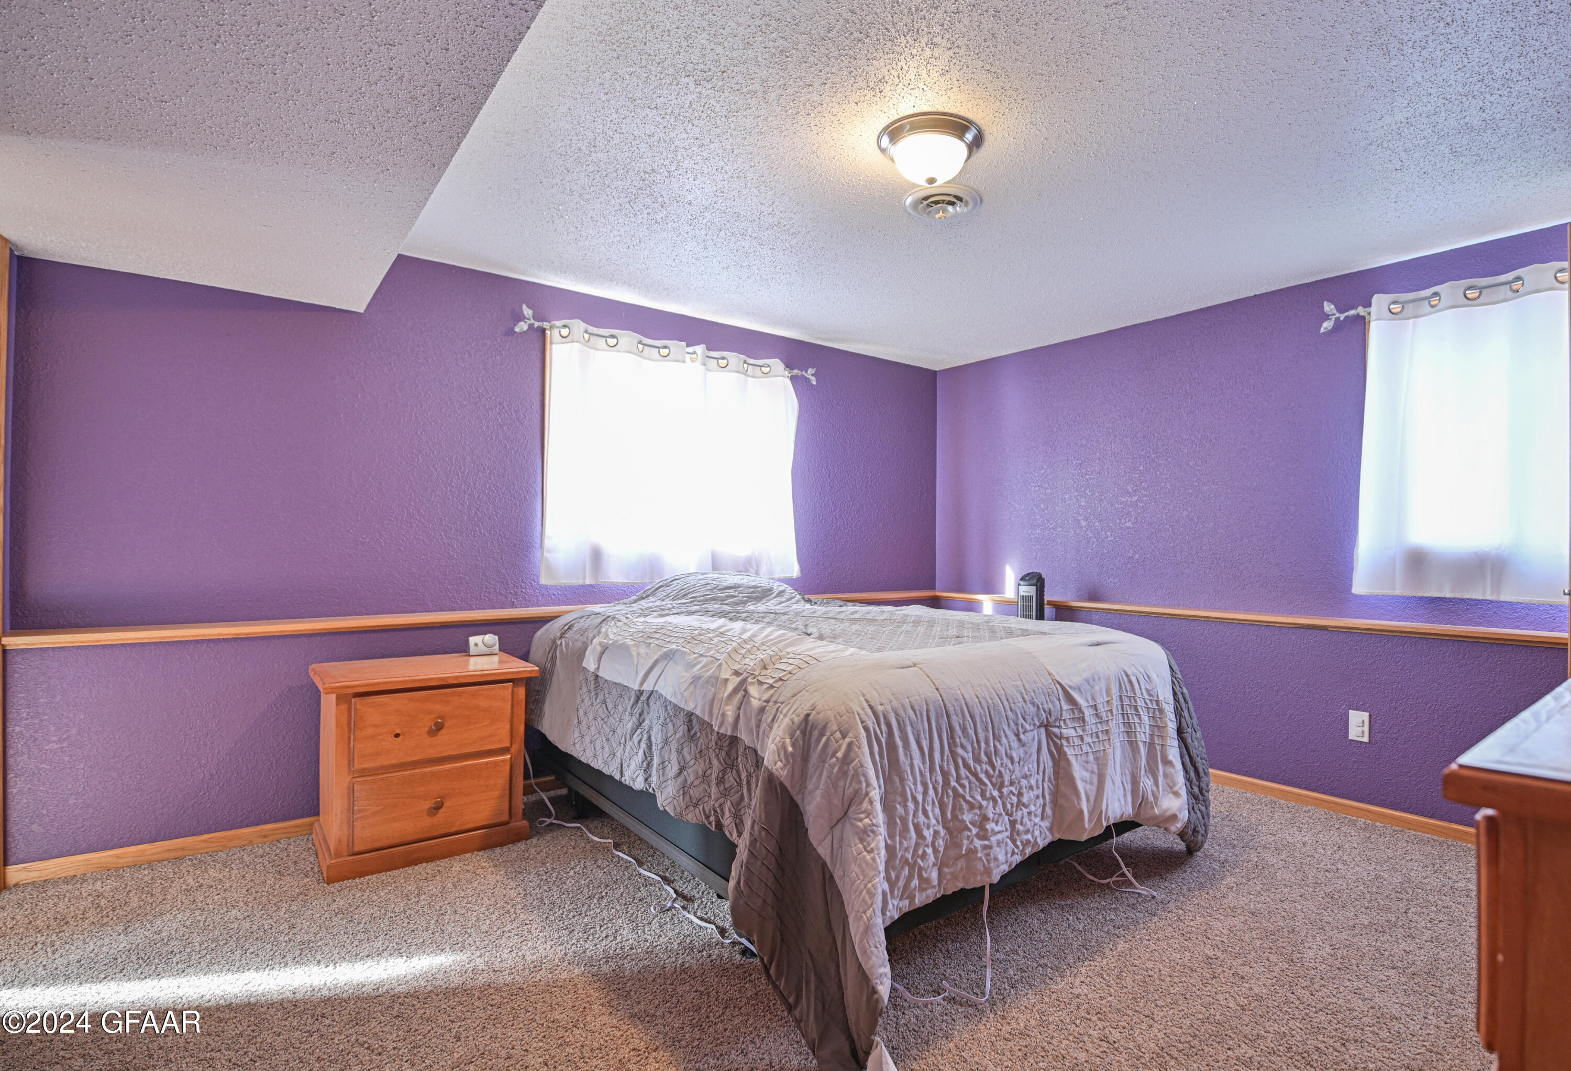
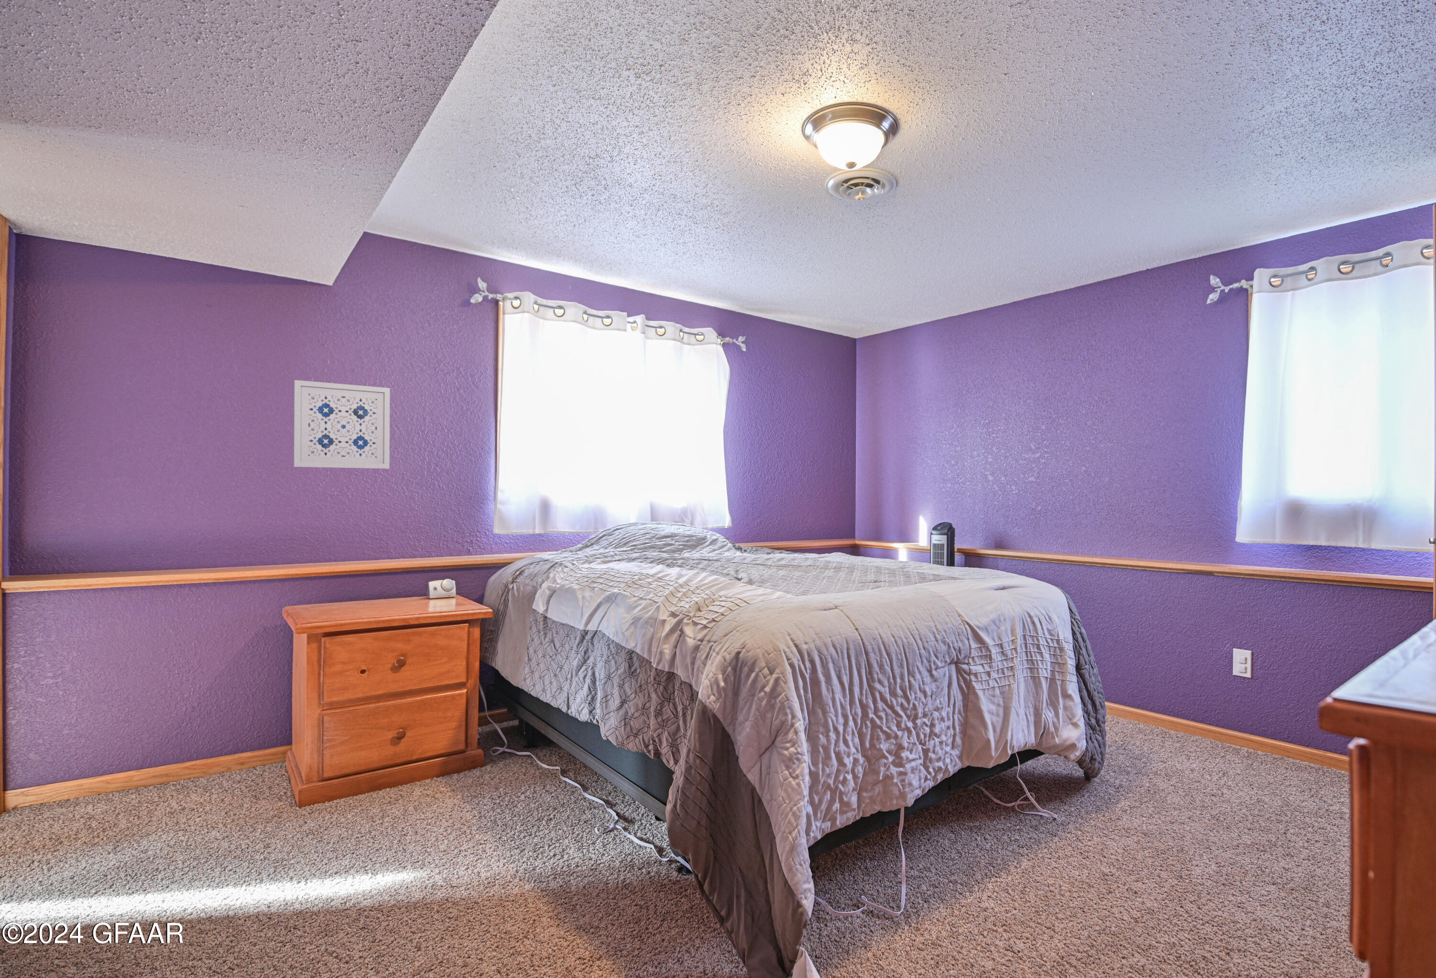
+ wall art (344, 426)
